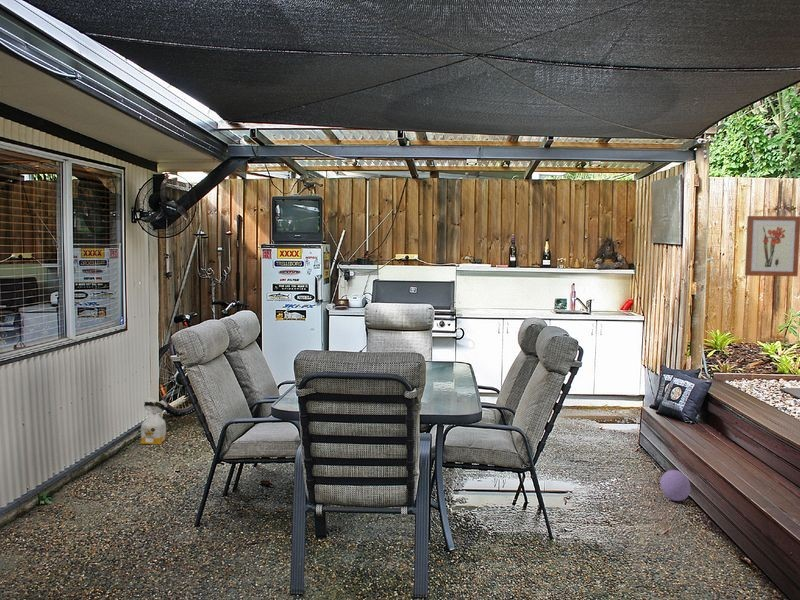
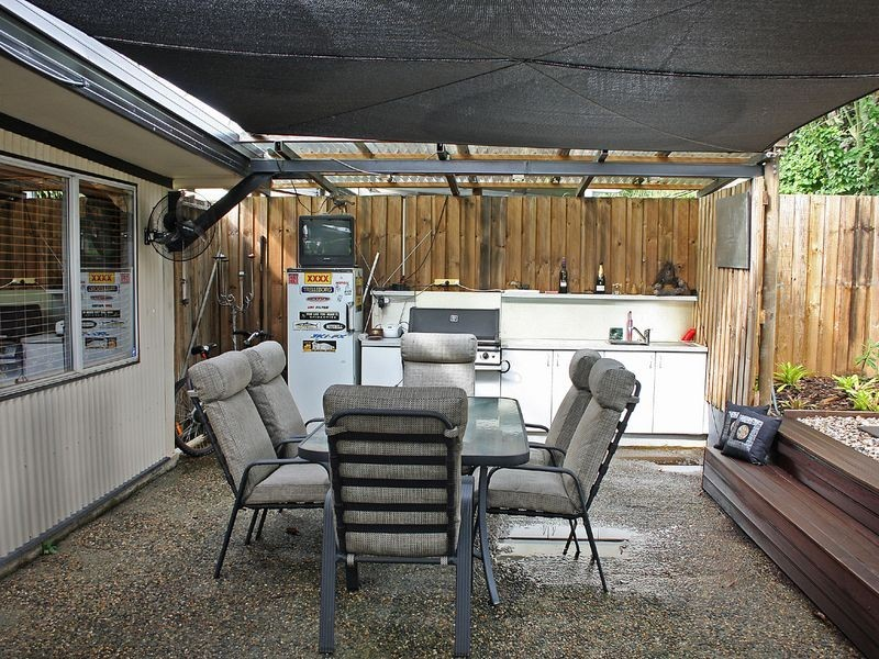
- wall art (772, 246)
- bag (153, 419)
- ball (675, 485)
